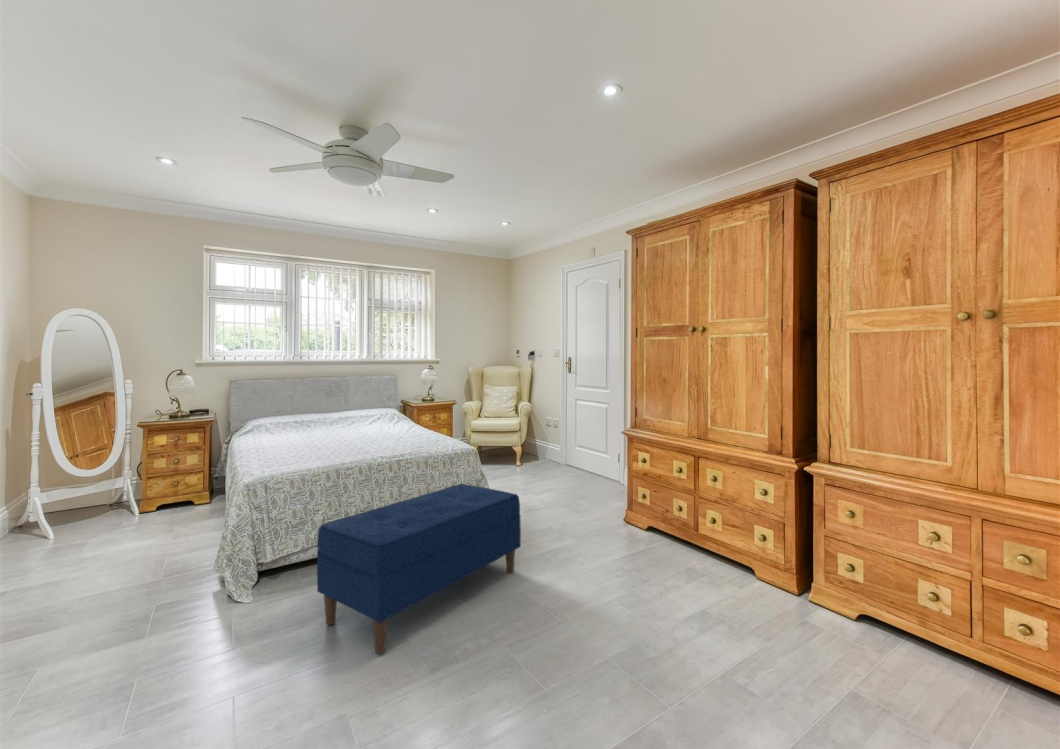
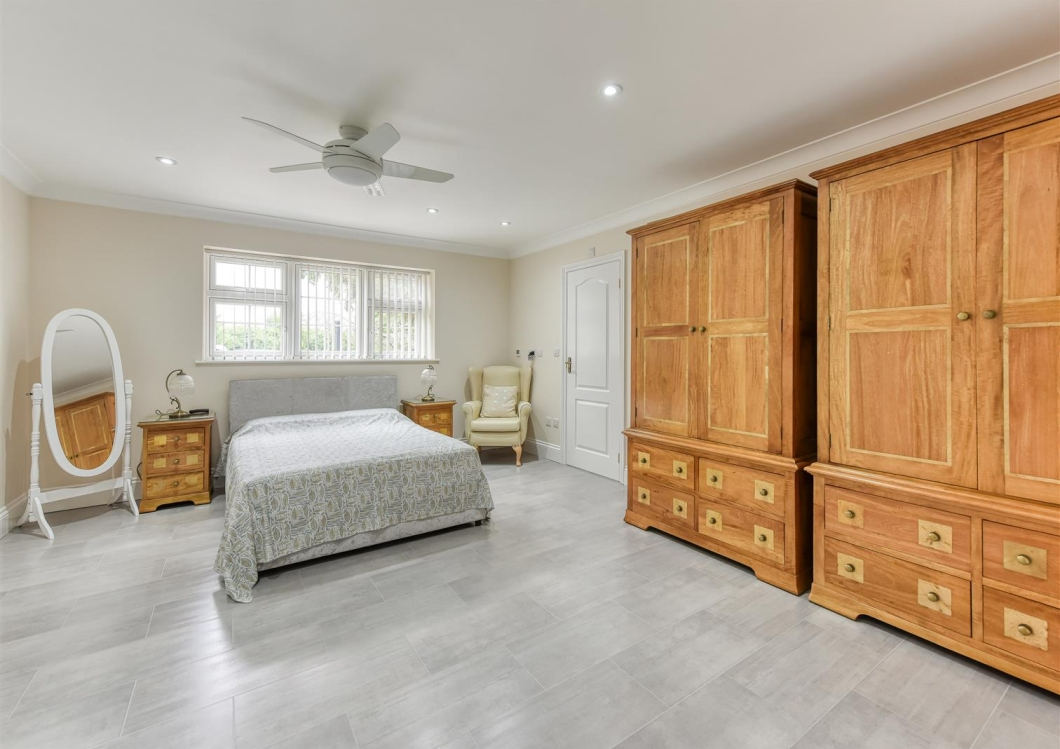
- bench (430, 551)
